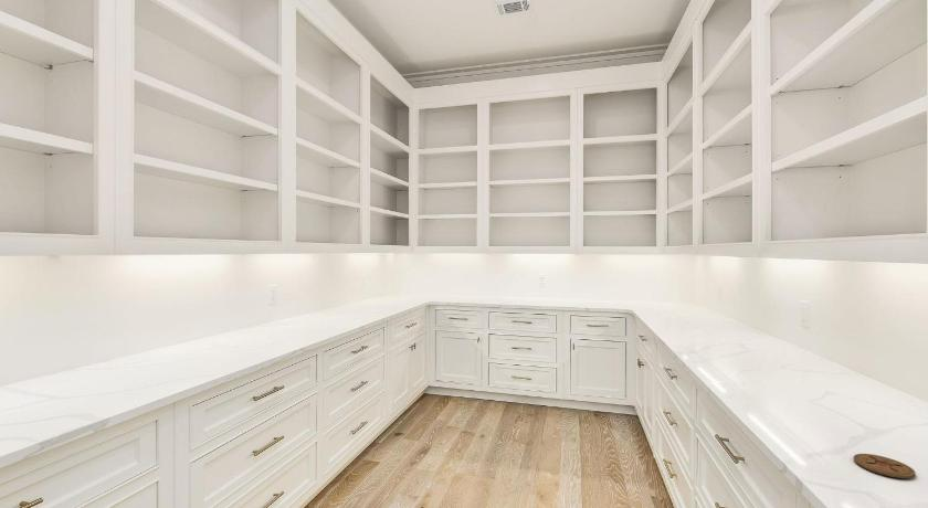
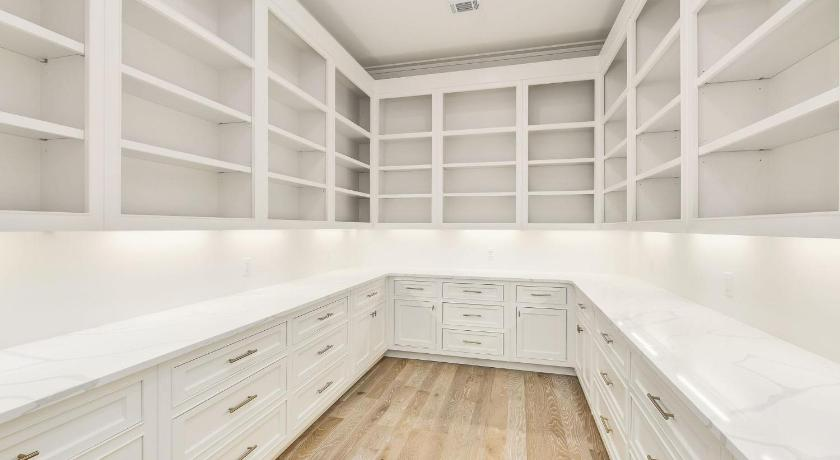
- coaster (883, 465)
